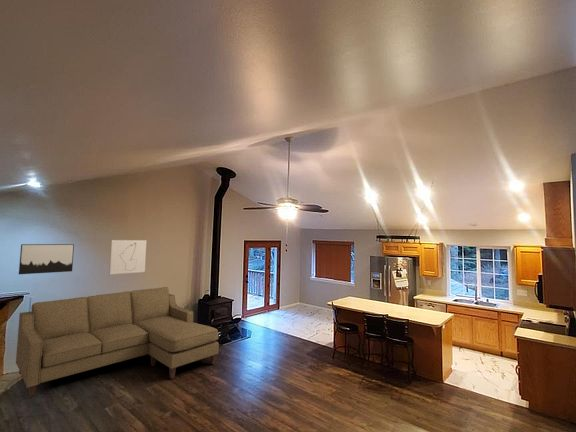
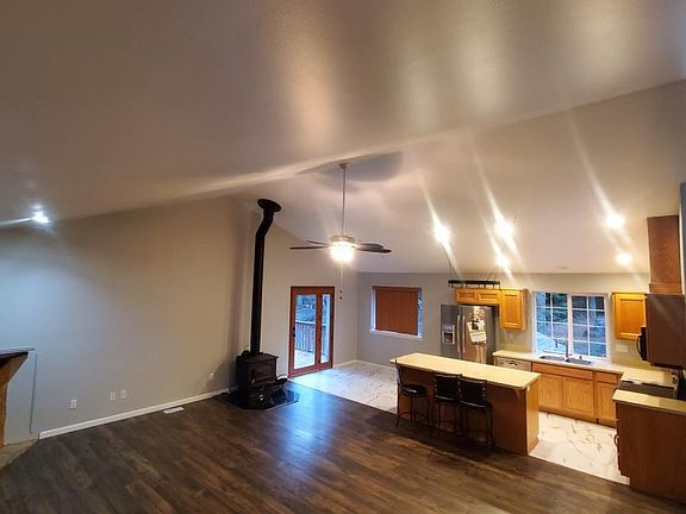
- sofa (124, 333)
- wall art (128, 256)
- wall art (47, 258)
